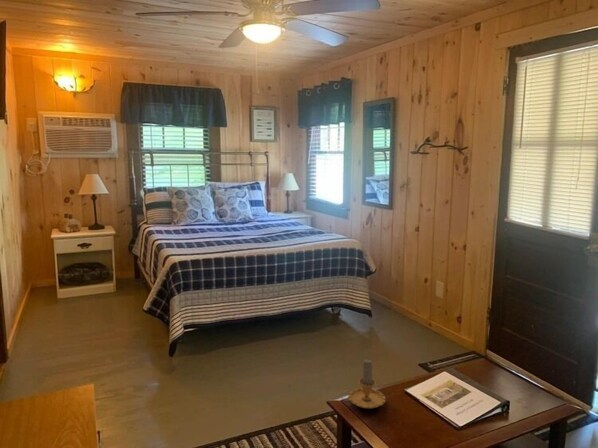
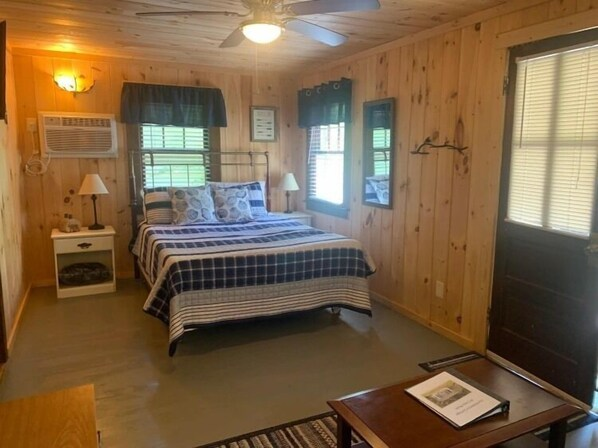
- candle (363, 381)
